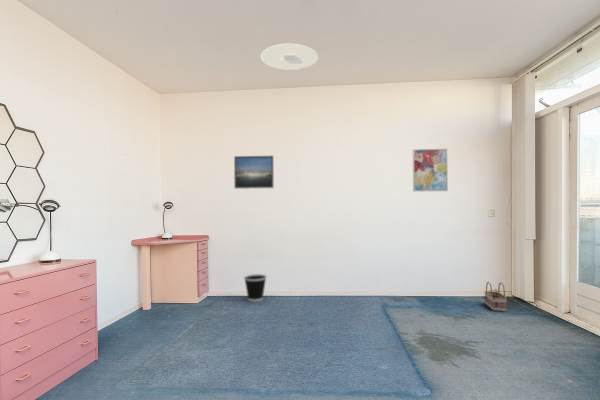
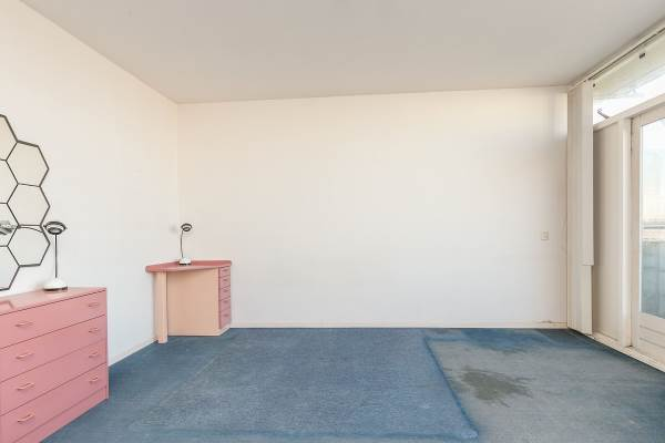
- basket (495, 294)
- wall art (430, 170)
- ceiling light (289, 55)
- wastebasket (255, 287)
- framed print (254, 172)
